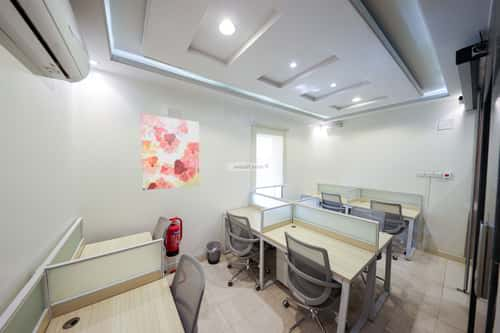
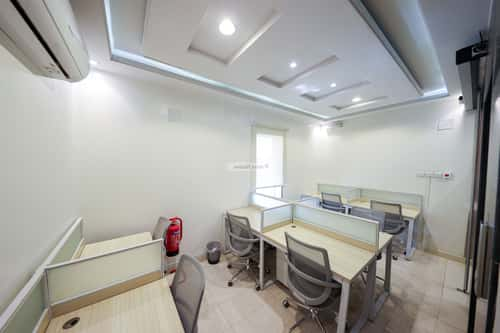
- wall art (173, 153)
